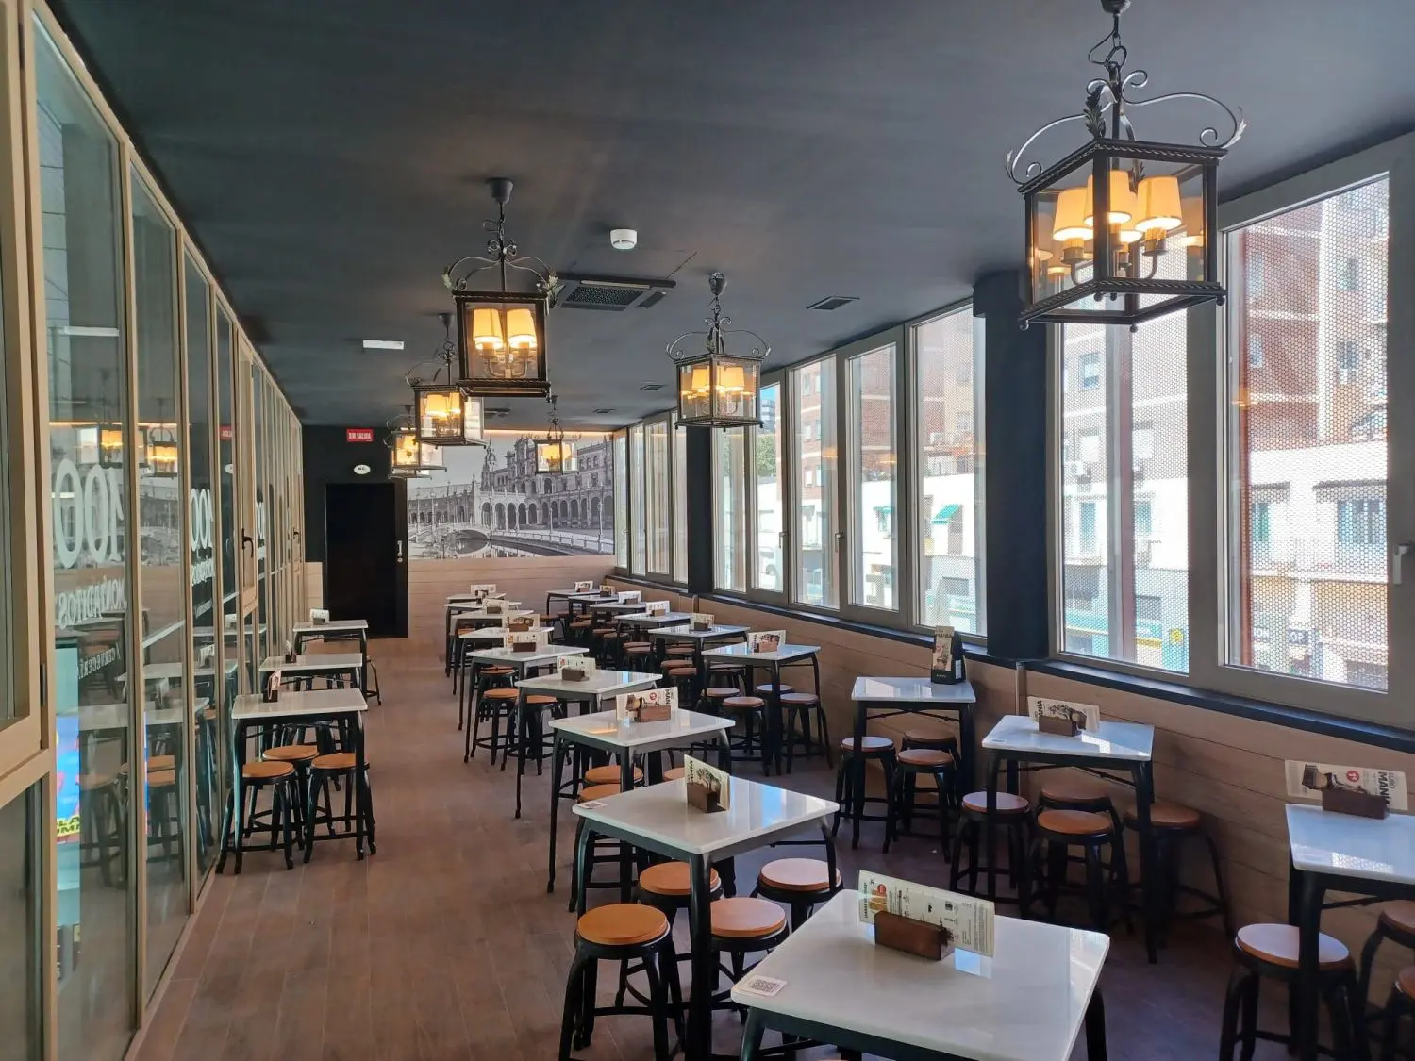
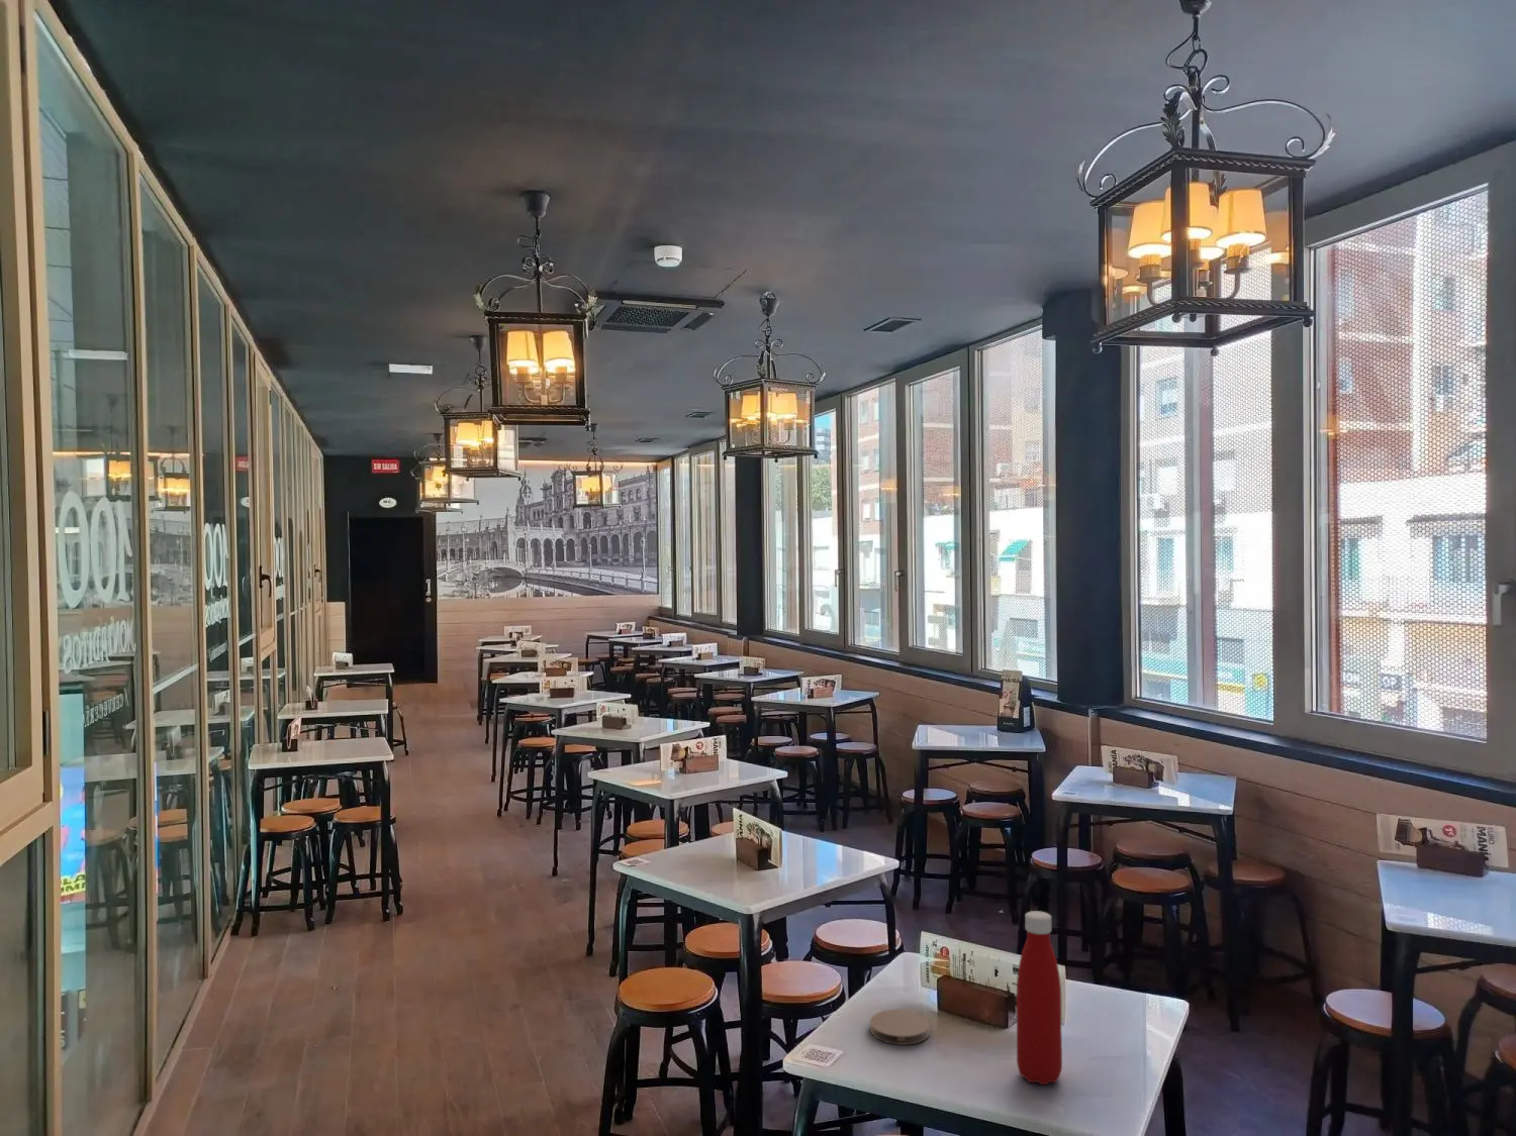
+ bottle (1039, 995)
+ coaster (900, 1026)
